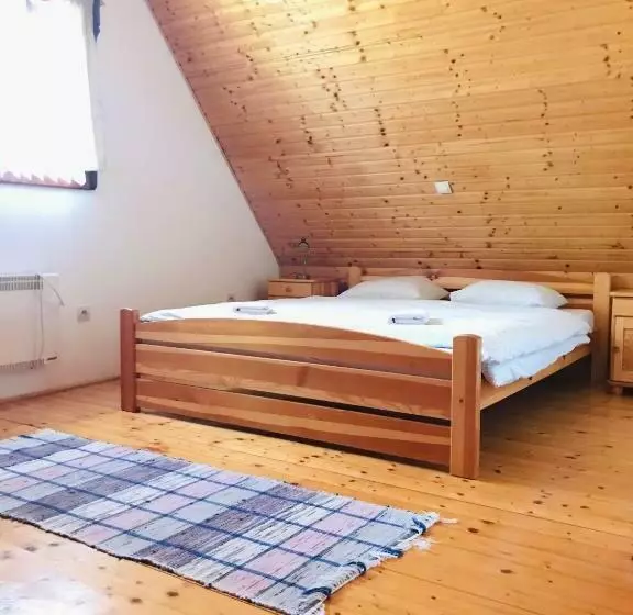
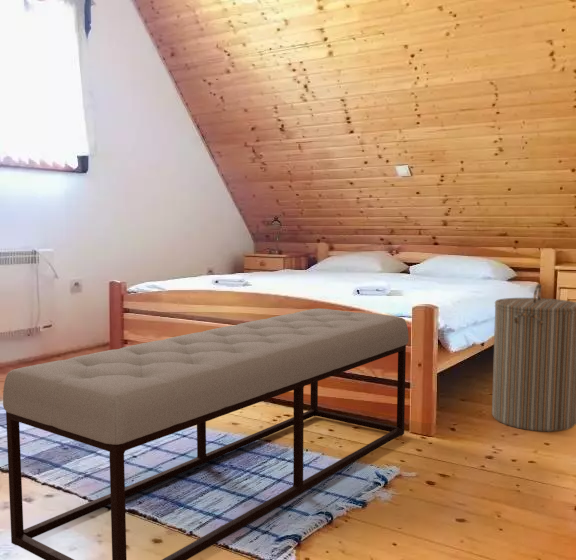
+ laundry hamper (536, 351)
+ bench (247, 406)
